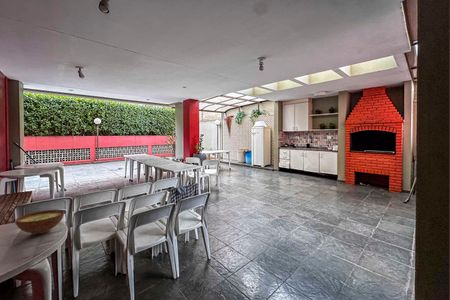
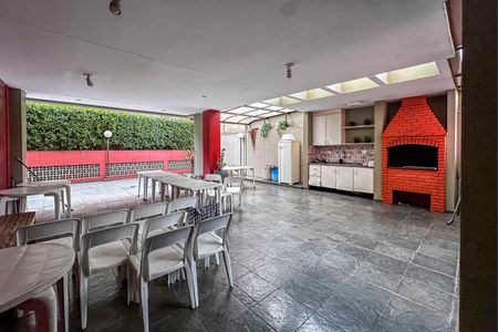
- bowl (41, 223)
